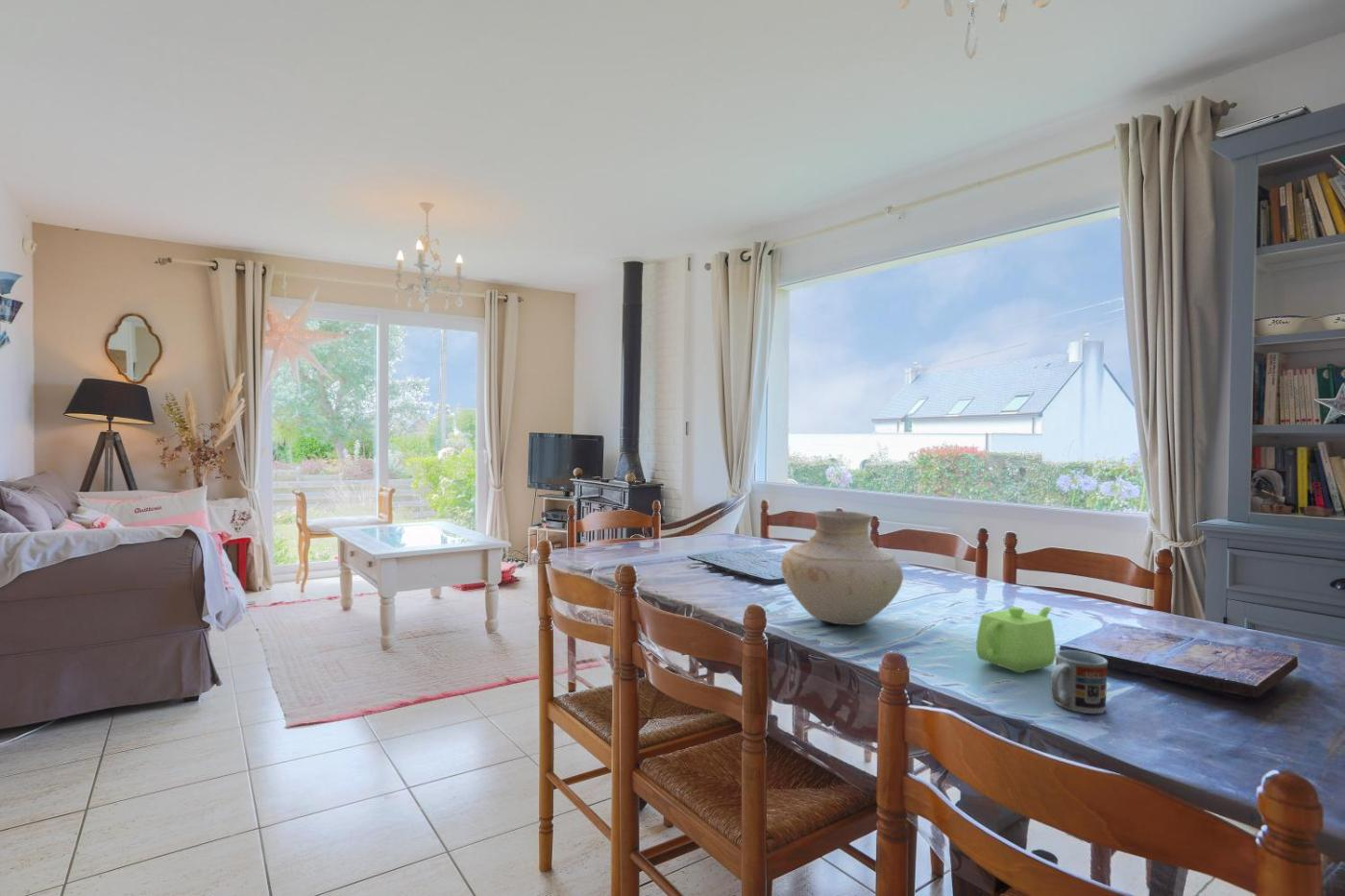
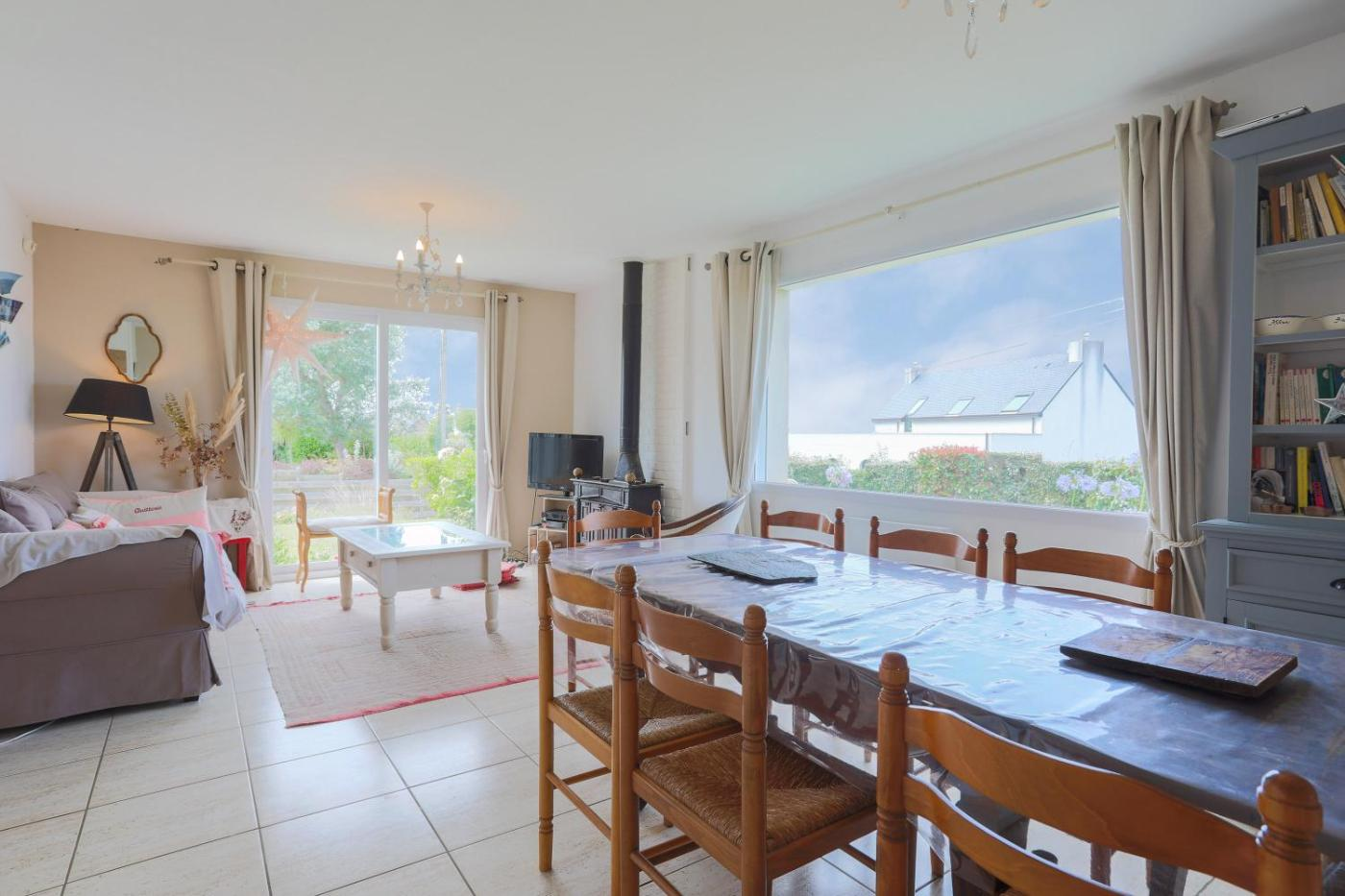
- cup (1075, 682)
- teapot (1020, 635)
- vase (841, 567)
